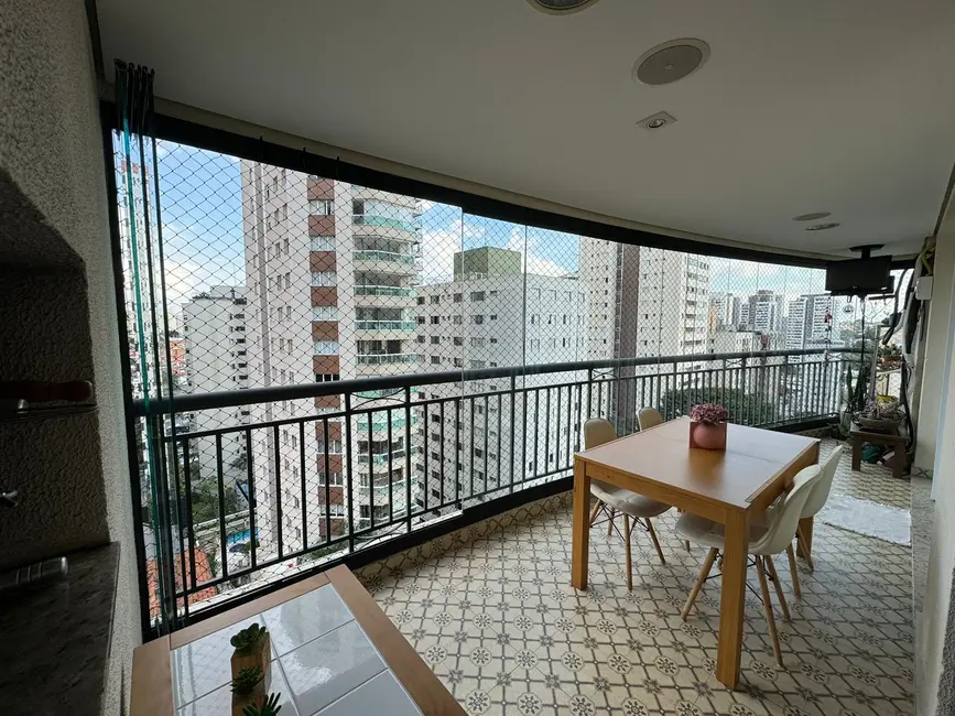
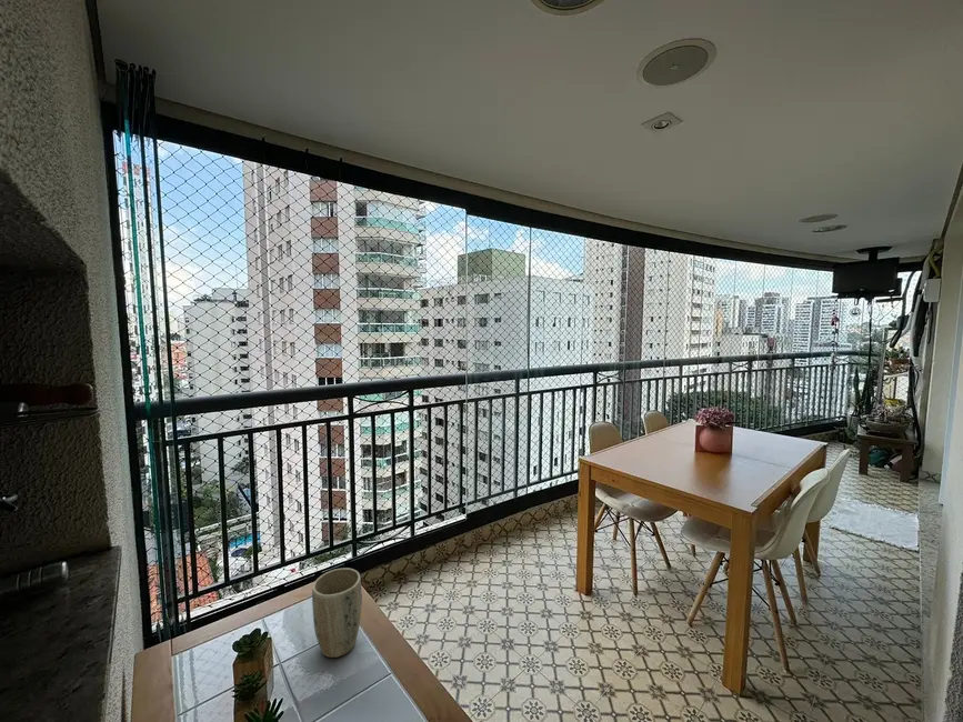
+ plant pot (338, 612)
